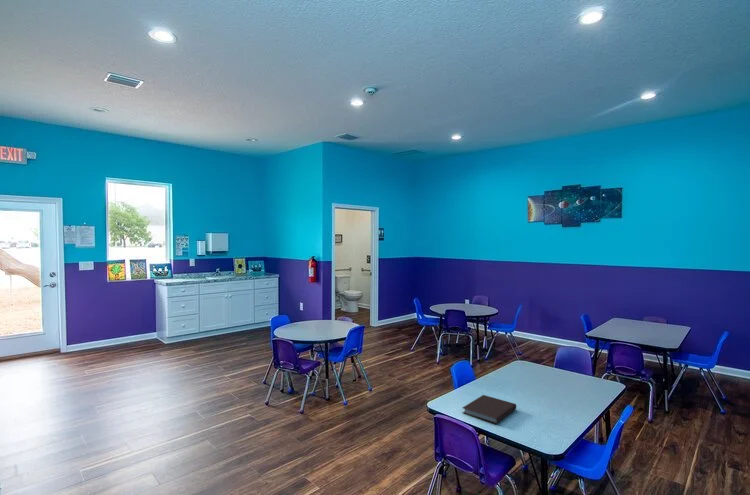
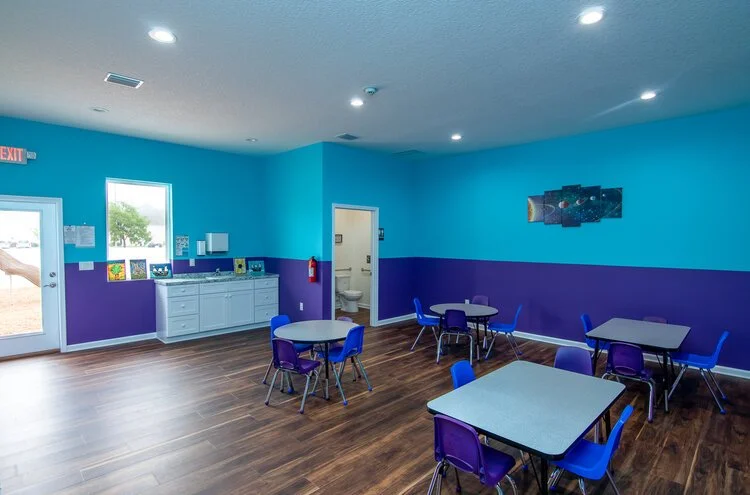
- notebook (489, 408)
